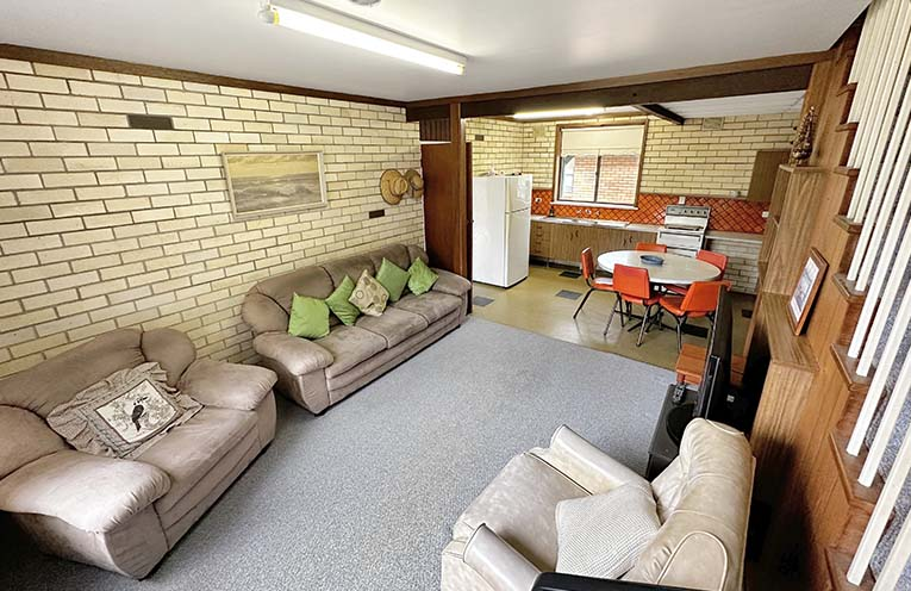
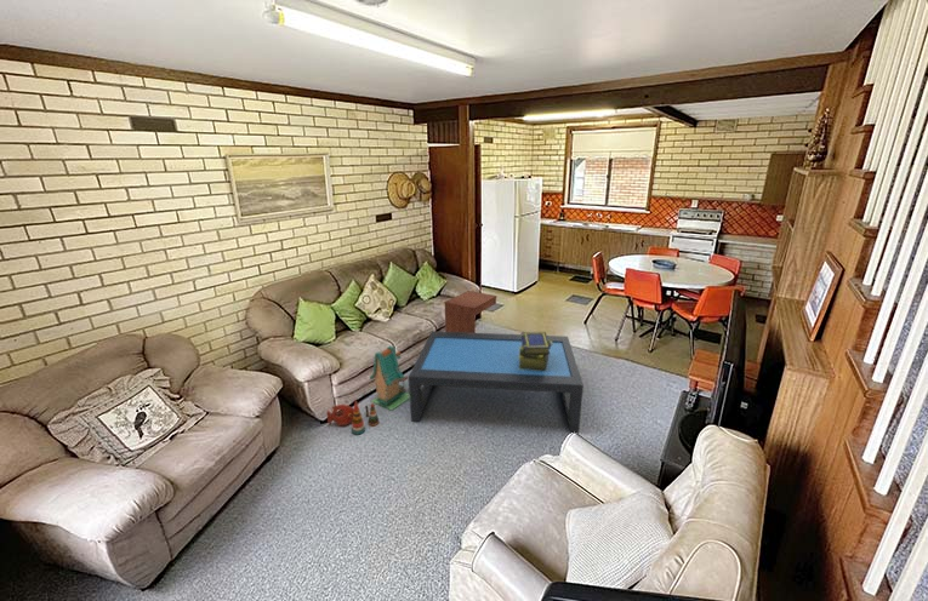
+ stack of books (535, 348)
+ toy house (391, 373)
+ coffee table (495, 374)
+ side table (471, 325)
+ stacking toy (352, 408)
